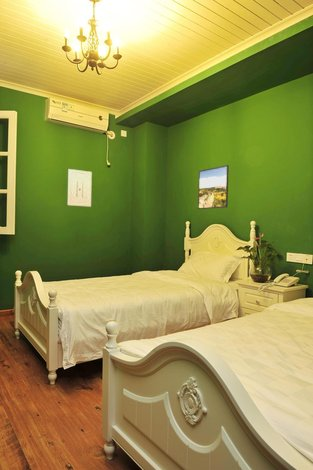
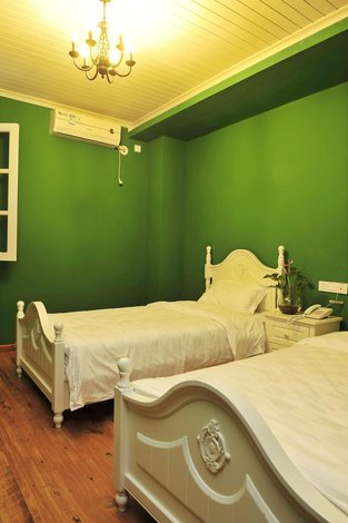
- wall art (79, 188)
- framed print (212, 188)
